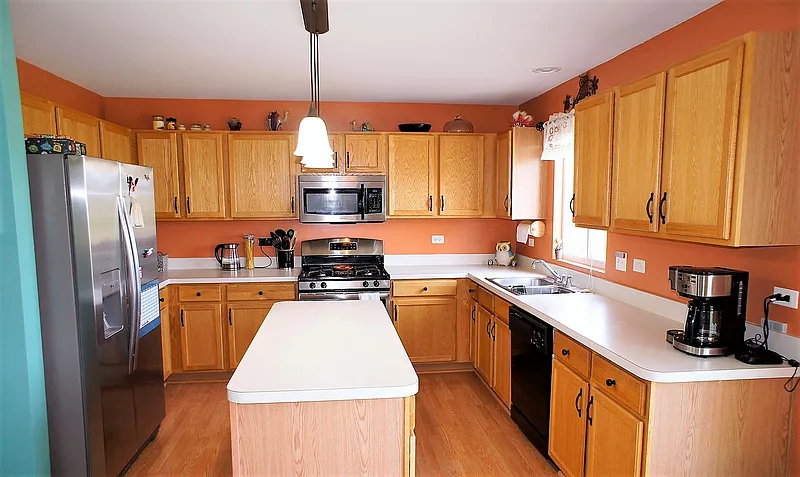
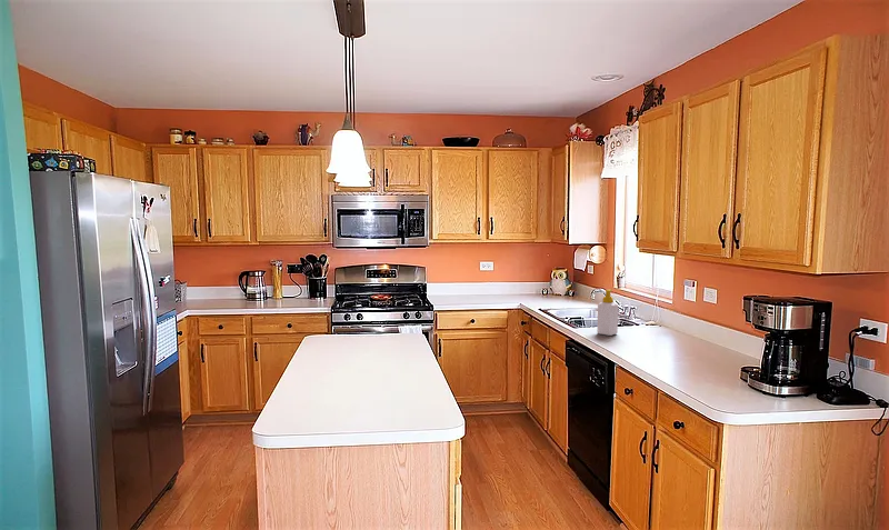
+ soap bottle (607, 311)
